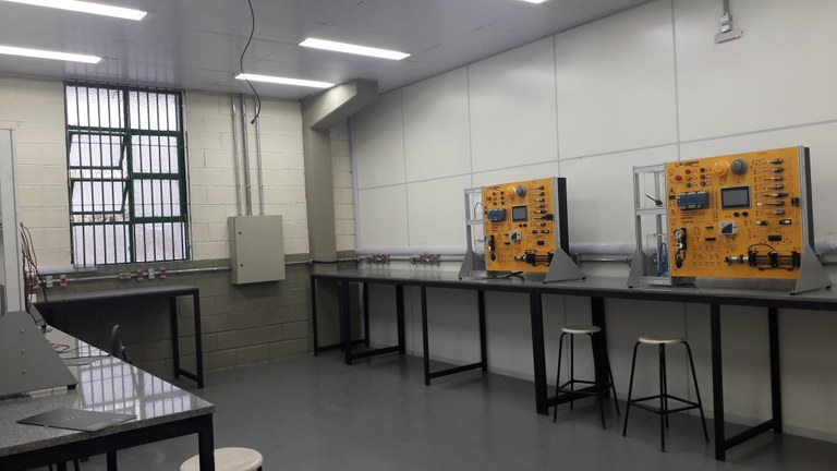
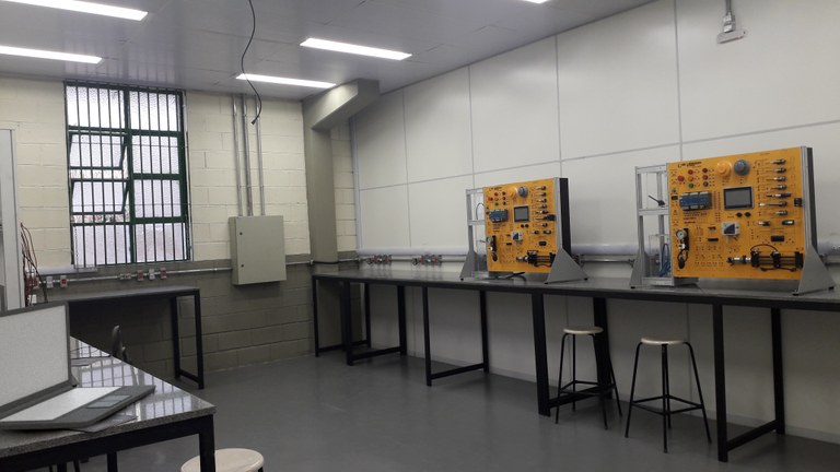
+ laptop (70, 357)
